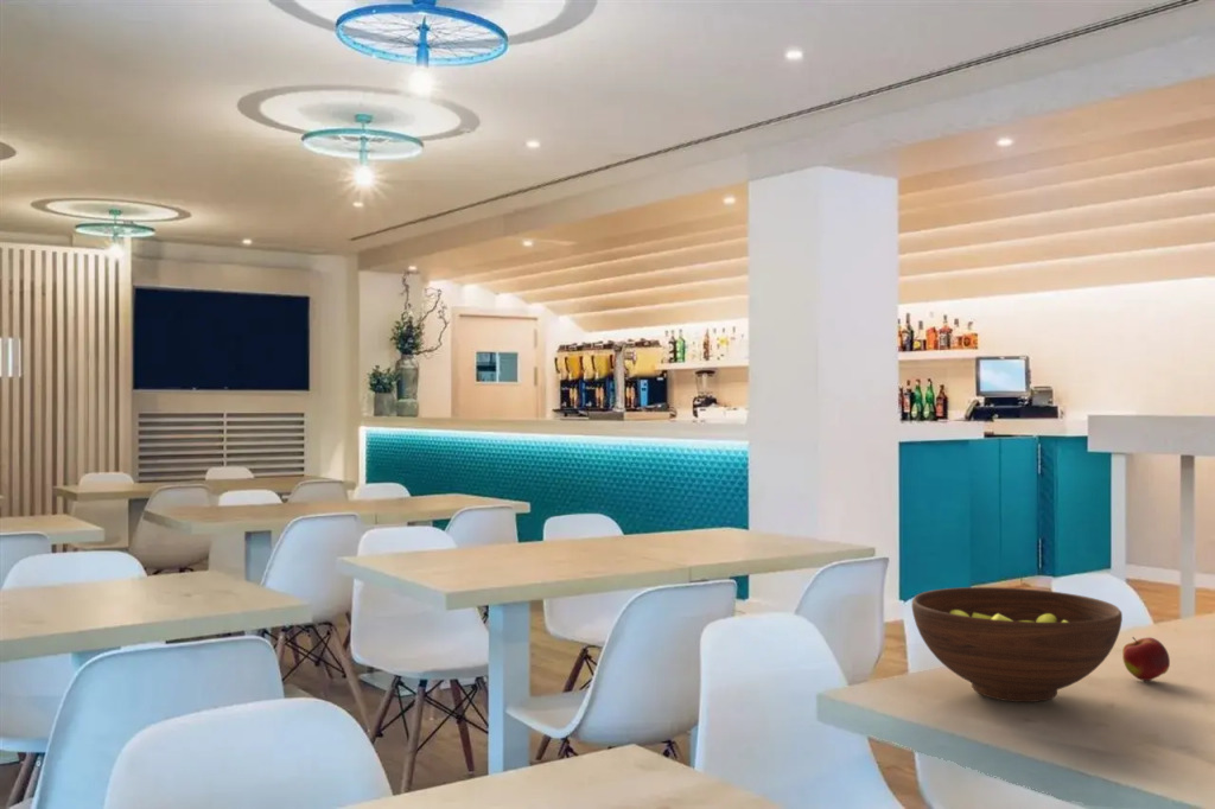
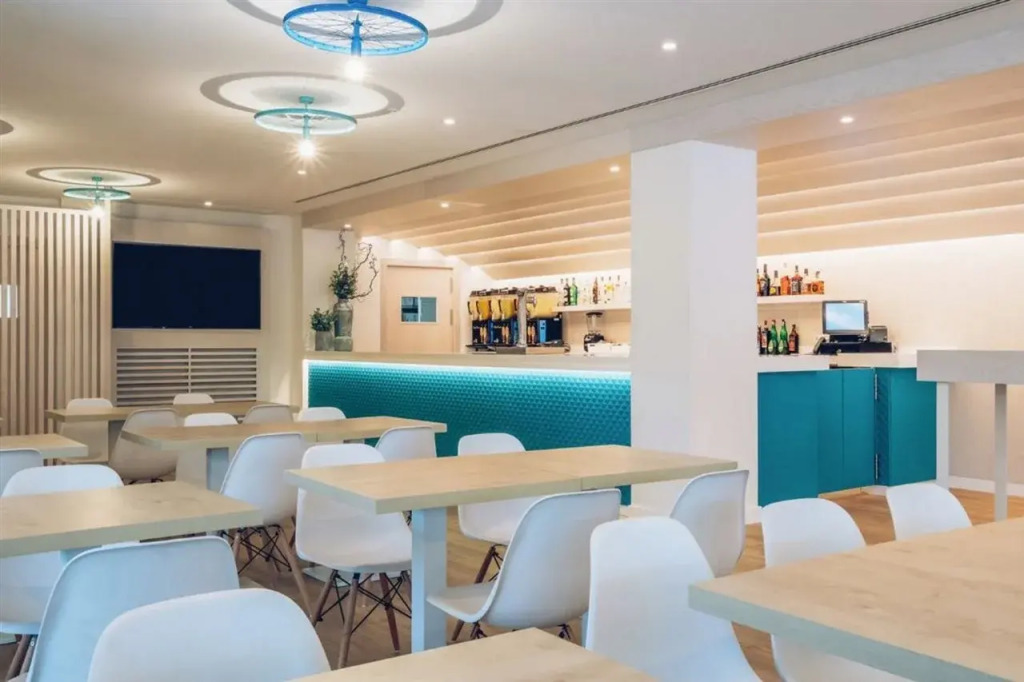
- fruit bowl (1013, 649)
- apple (1145, 658)
